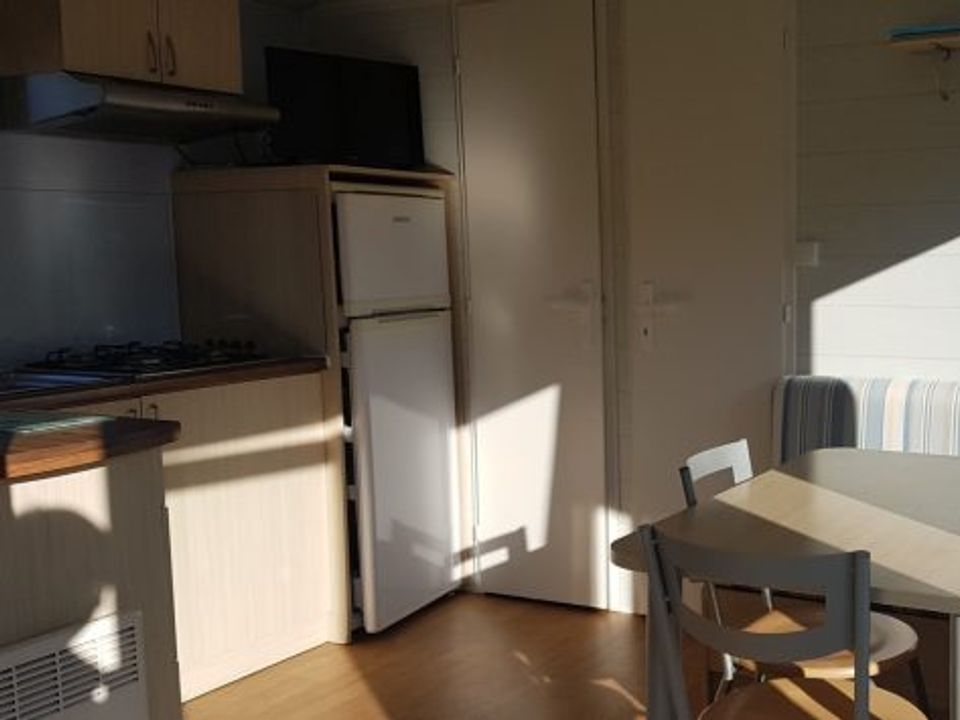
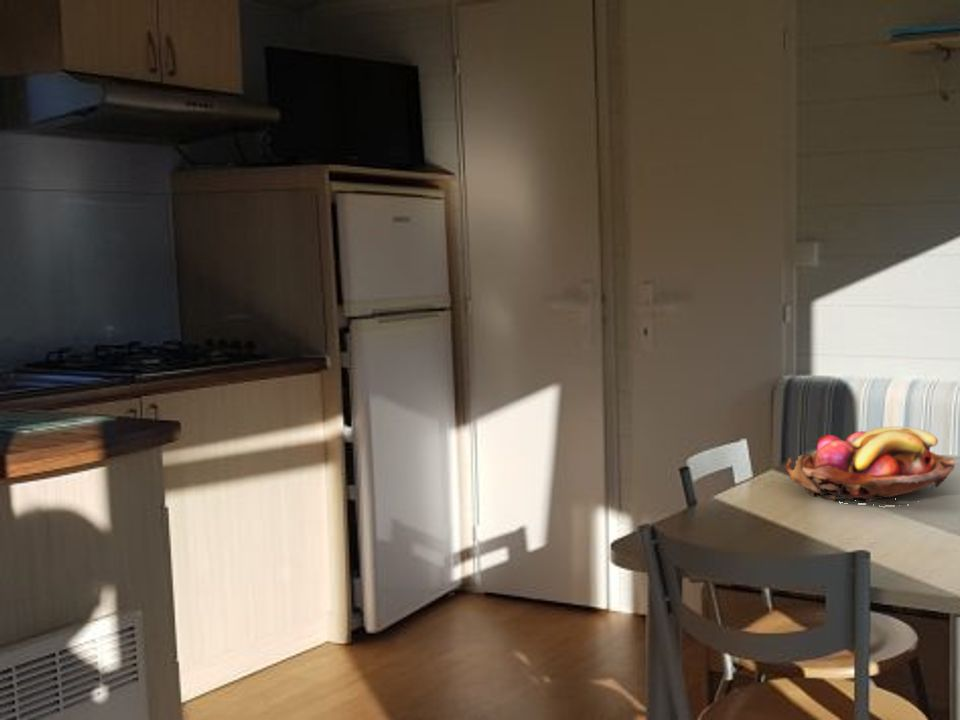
+ fruit basket (869, 461)
